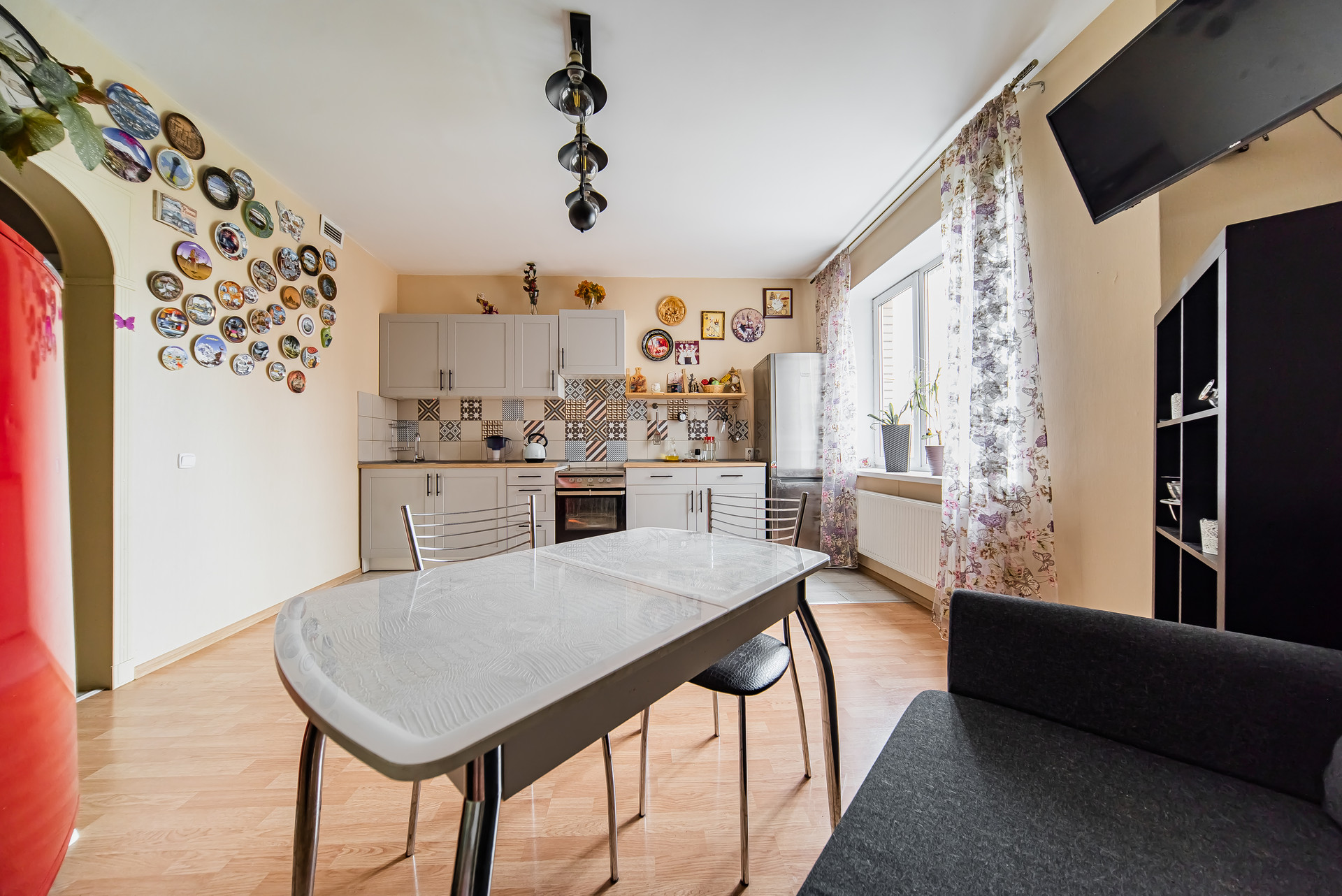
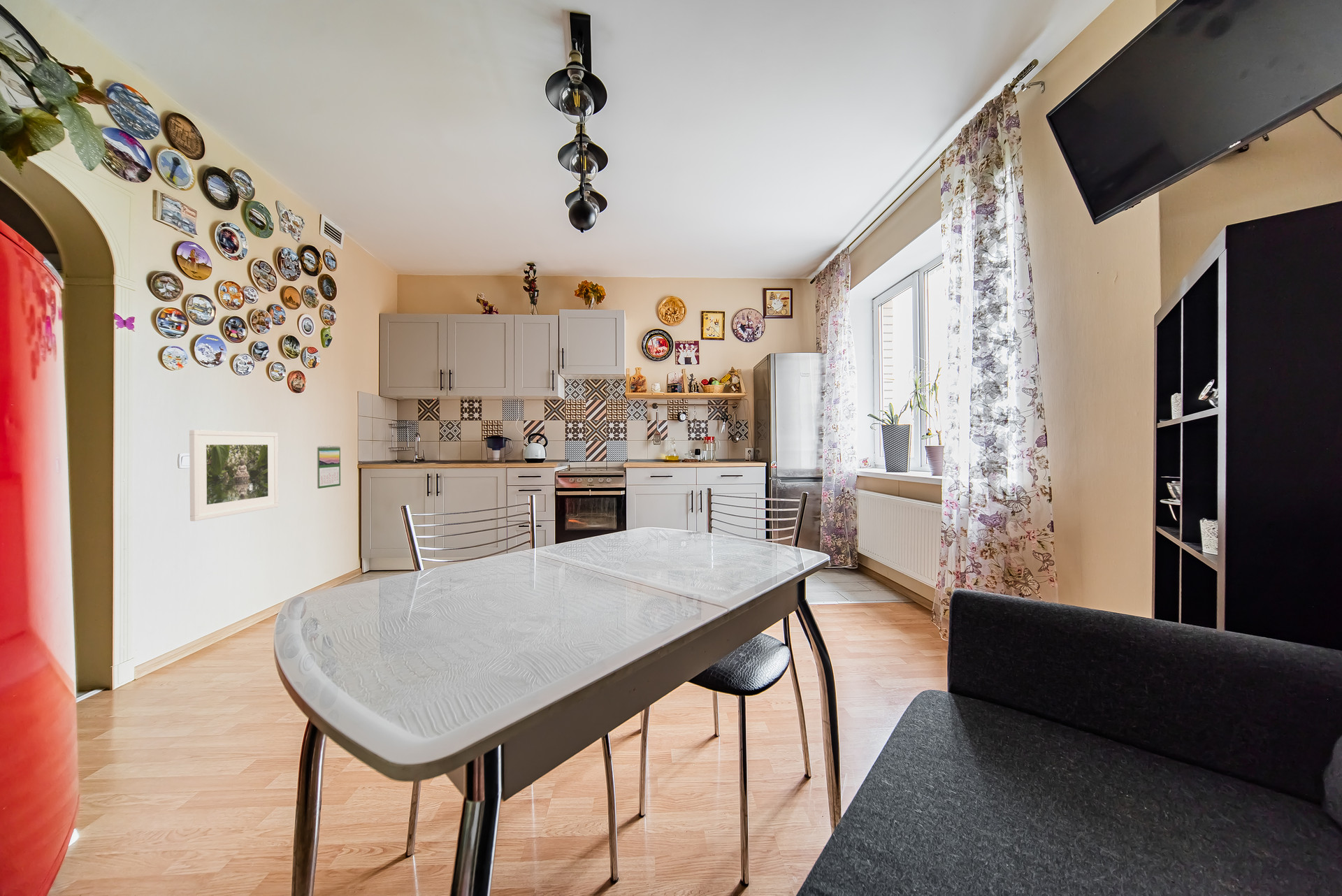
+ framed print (238, 472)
+ calendar (329, 466)
